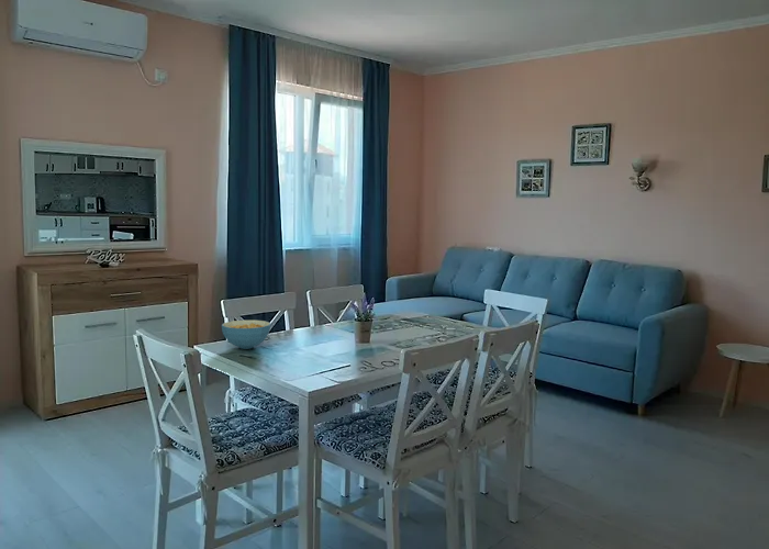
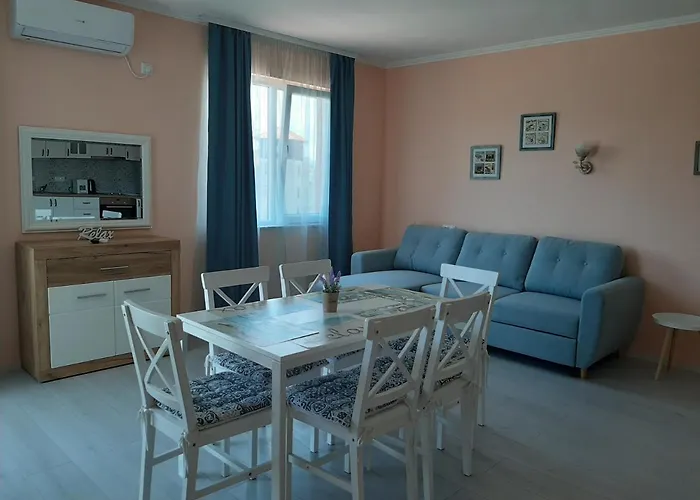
- cereal bowl (246, 335)
